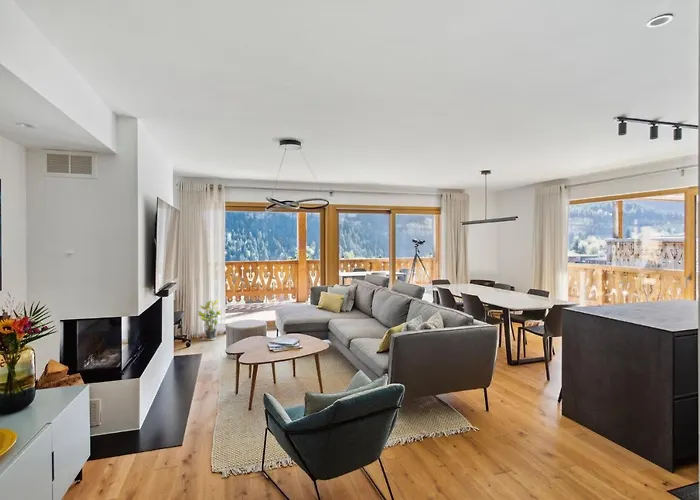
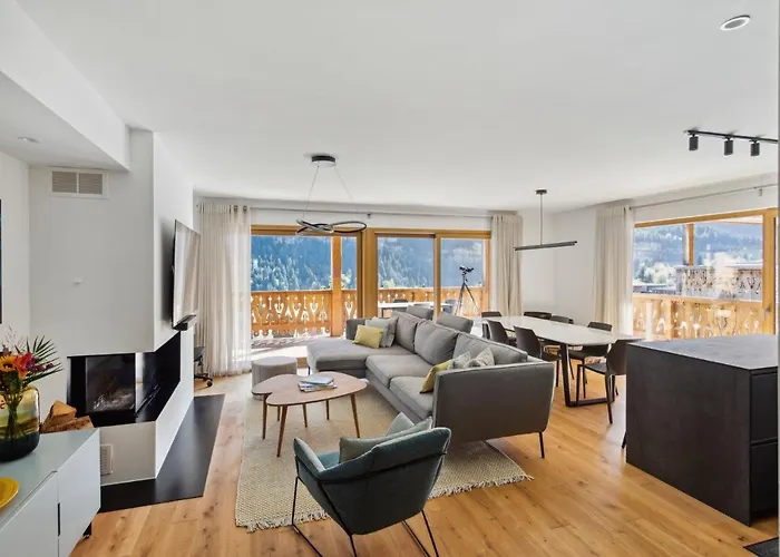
- potted plant (209, 319)
